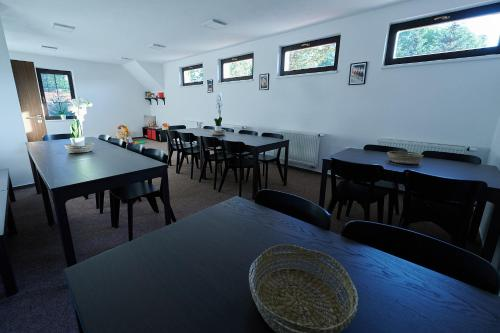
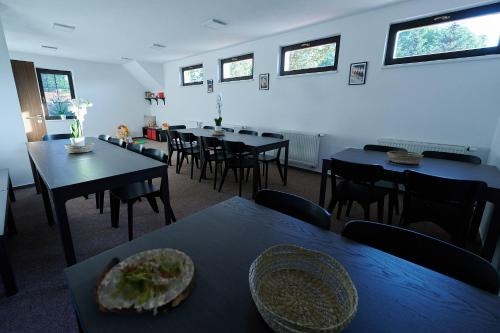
+ salad plate (151, 272)
